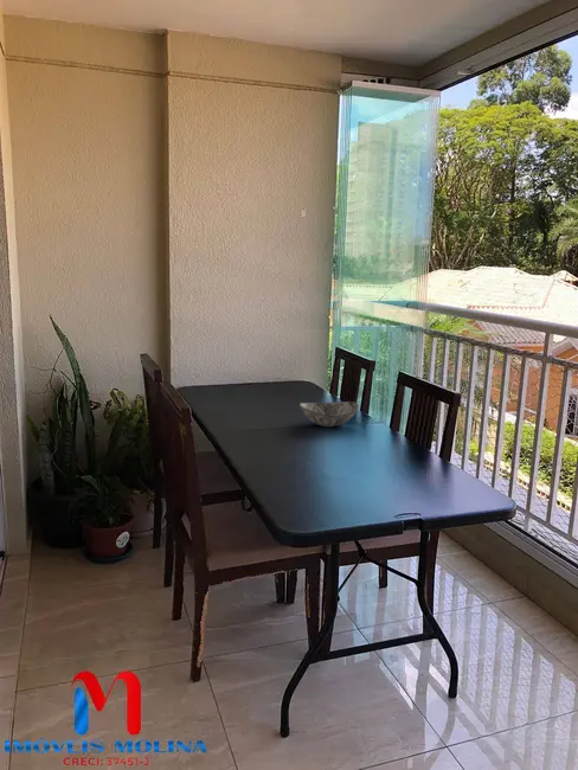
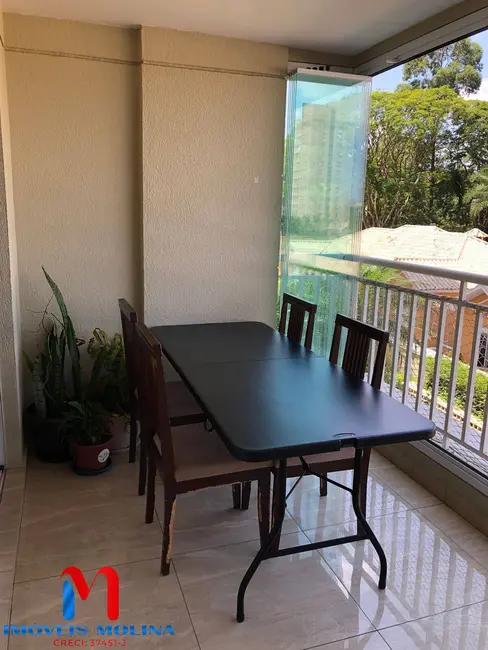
- decorative bowl (328, 413)
